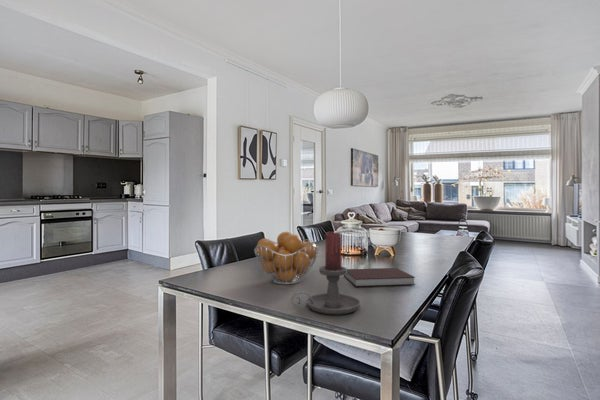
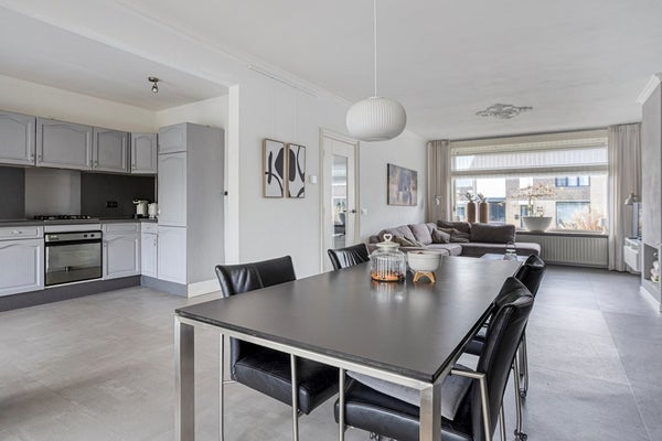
- candle holder (325, 269)
- notebook (377, 276)
- fruit basket (286, 256)
